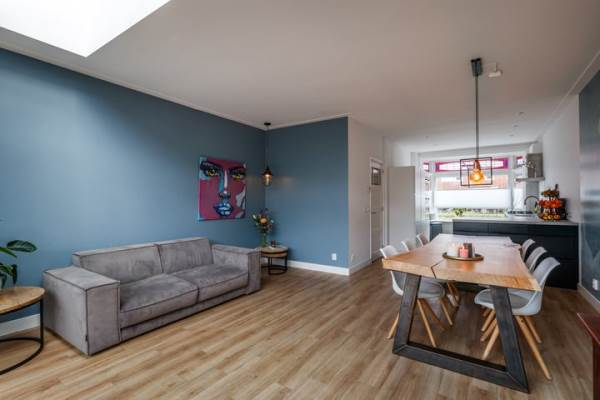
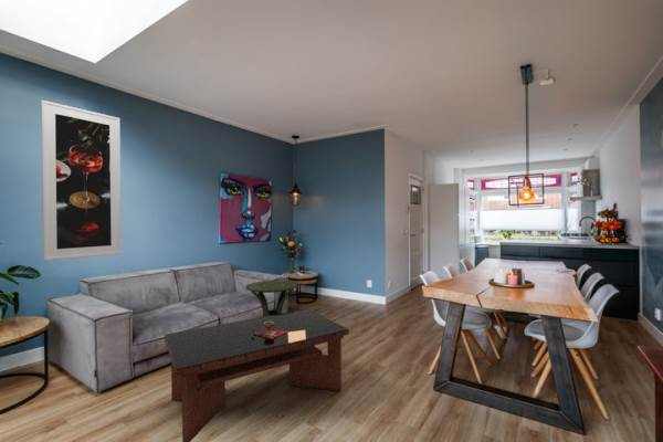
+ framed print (84, 183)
+ coffee table (259, 362)
+ decorative bowl (270, 327)
+ side table (272, 312)
